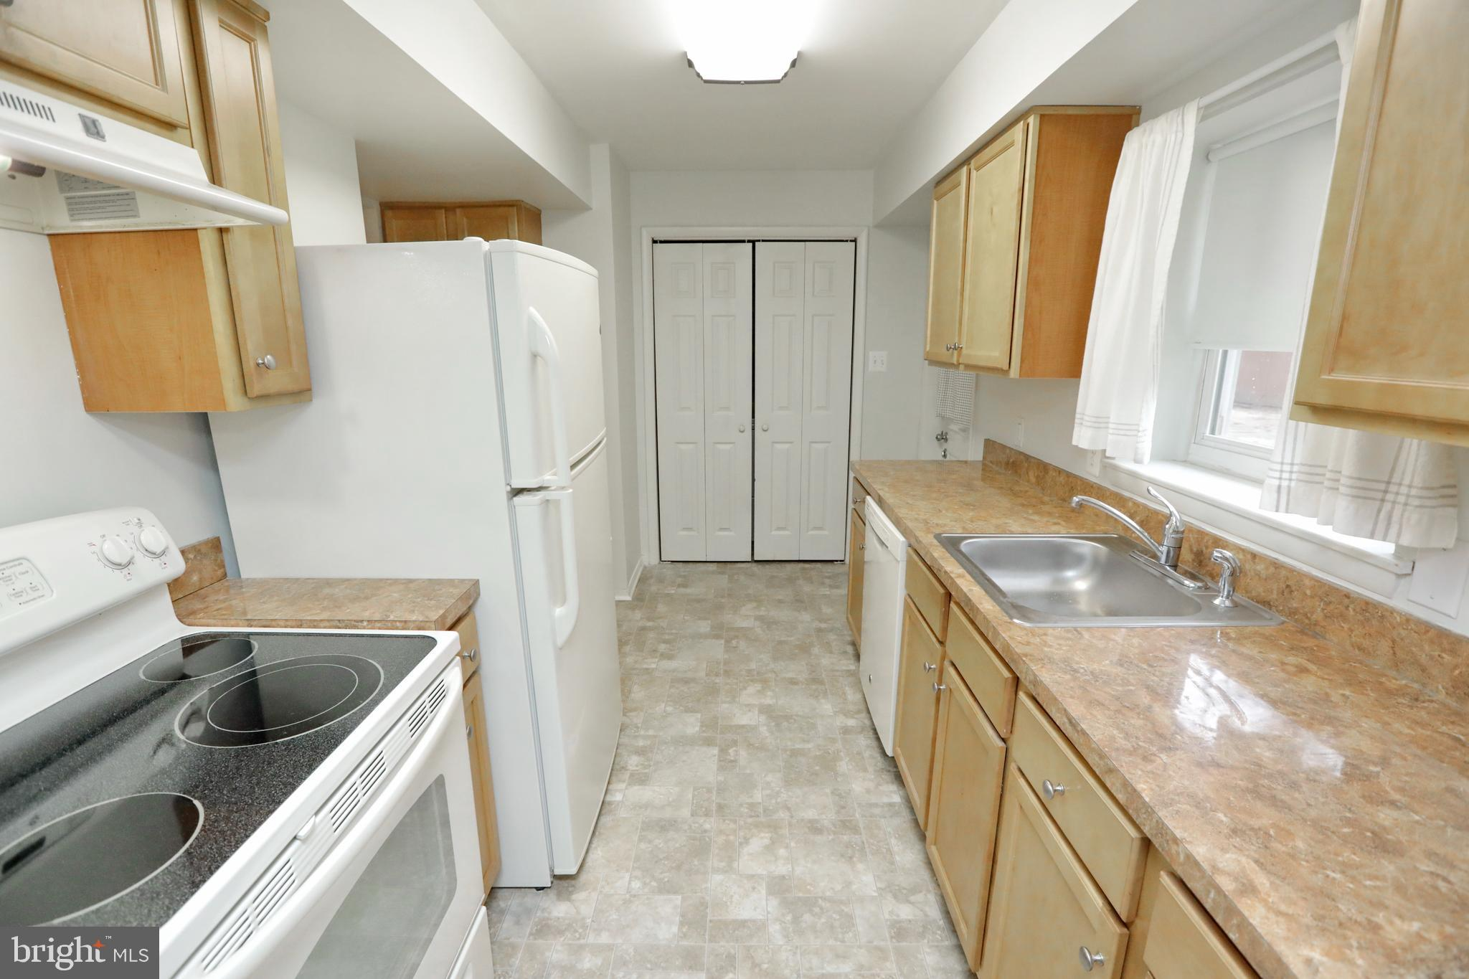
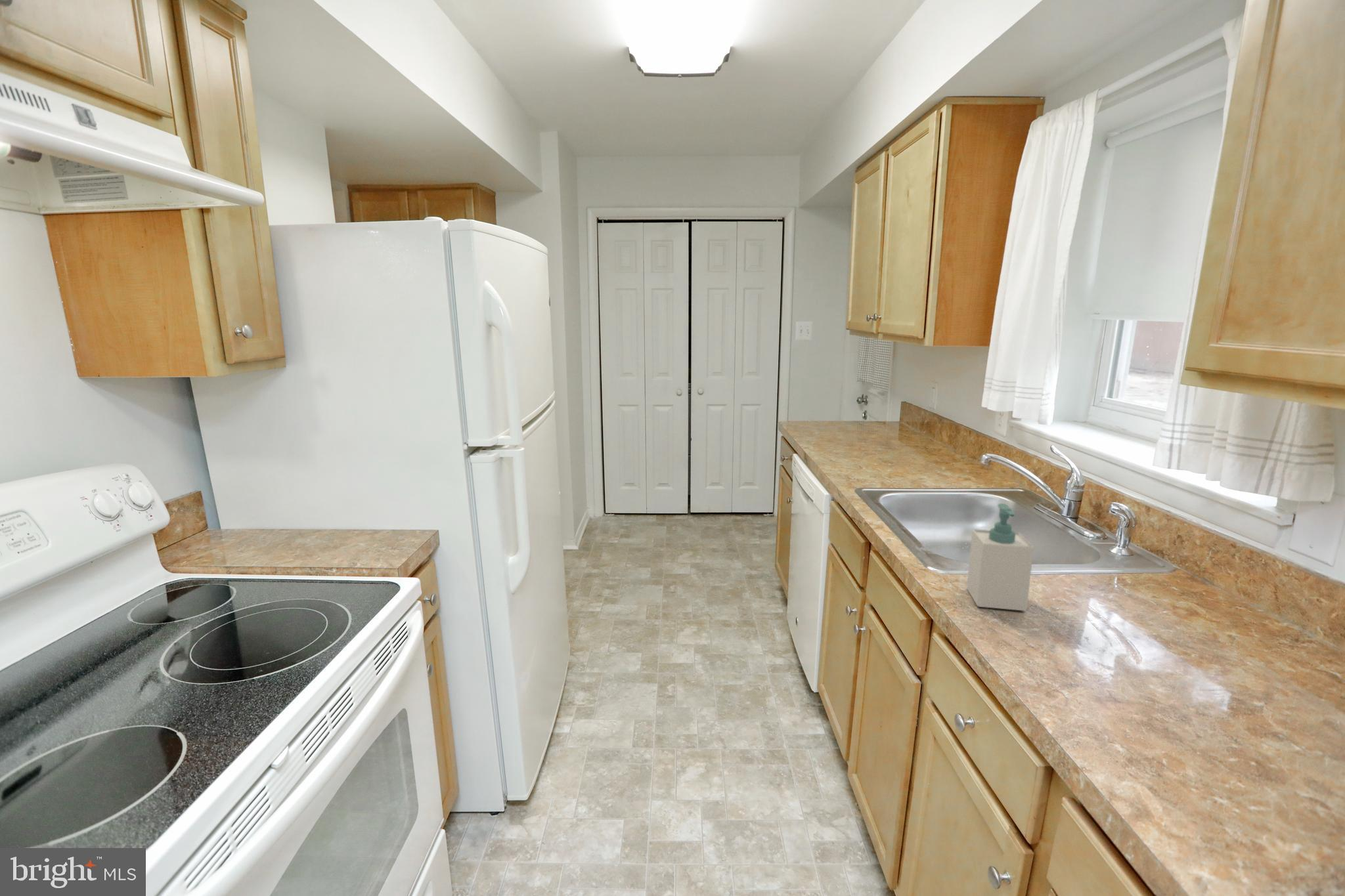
+ soap bottle (1000, 553)
